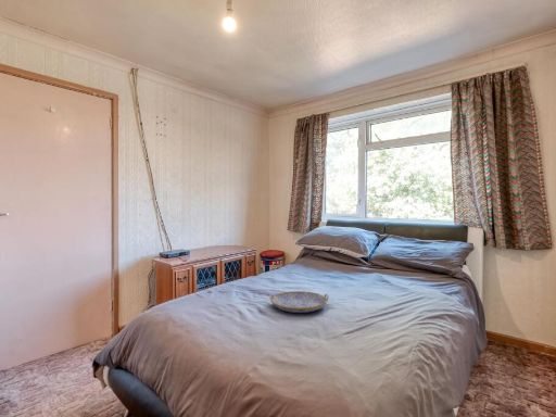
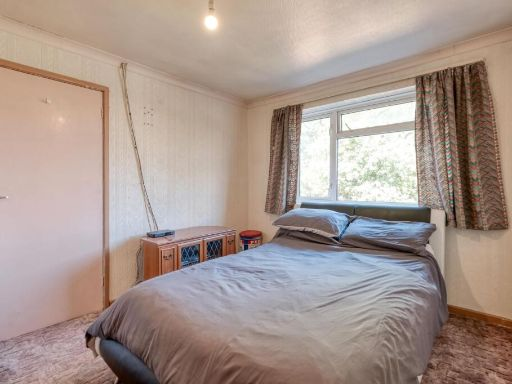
- serving tray (299, 300)
